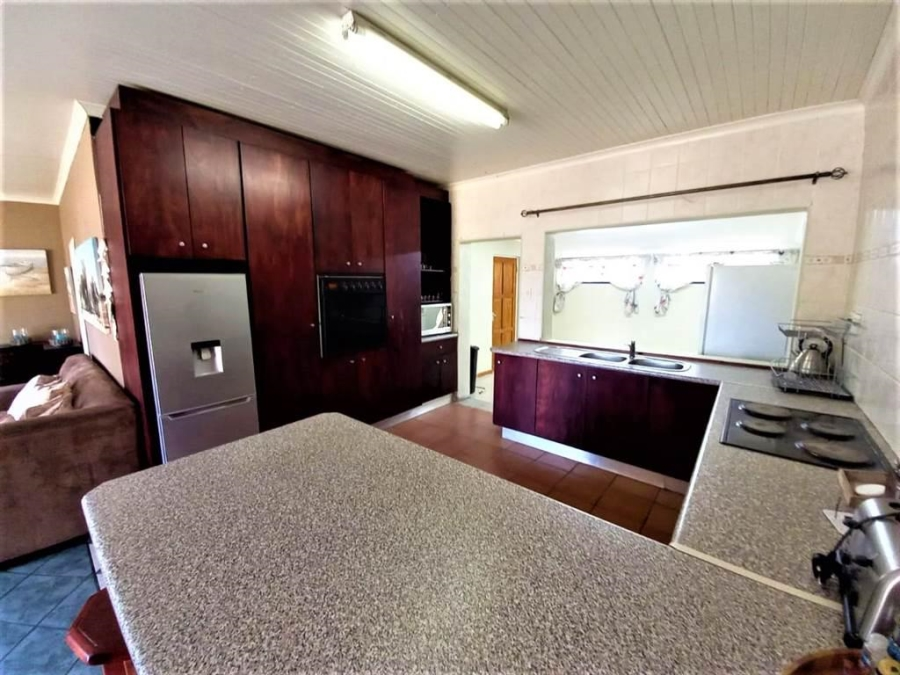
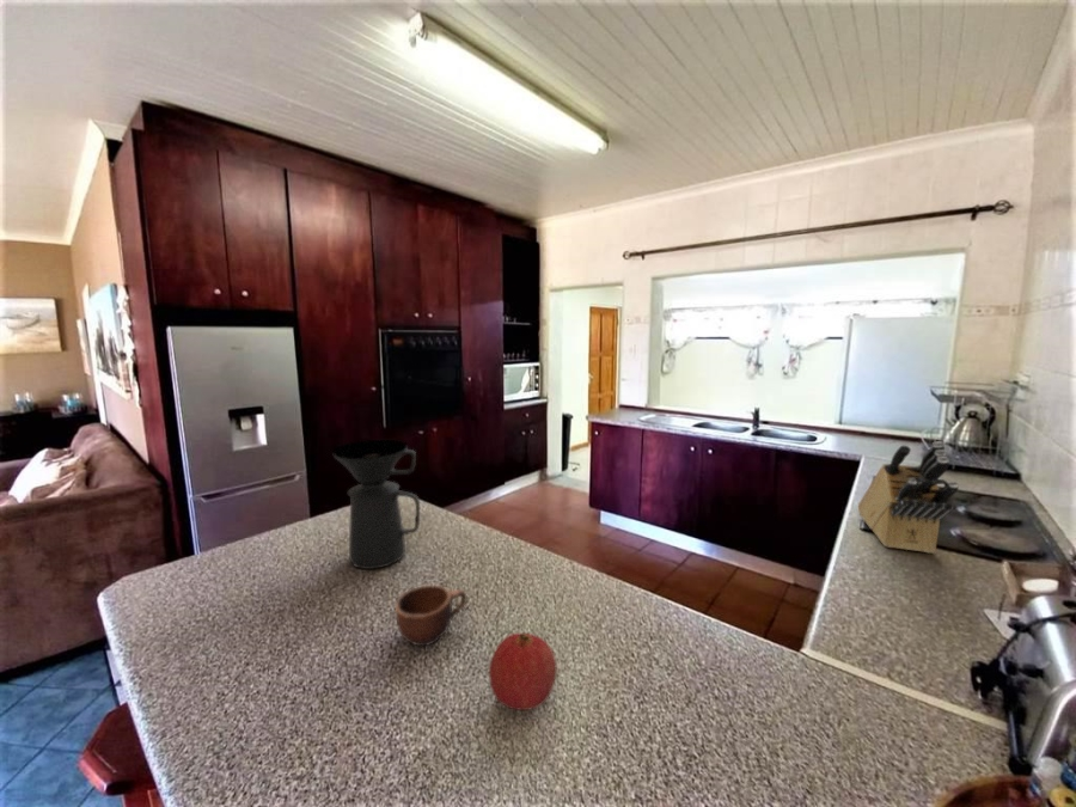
+ knife block (903, 485)
+ coffee maker (374, 502)
+ mug (428, 612)
+ fruit (522, 667)
